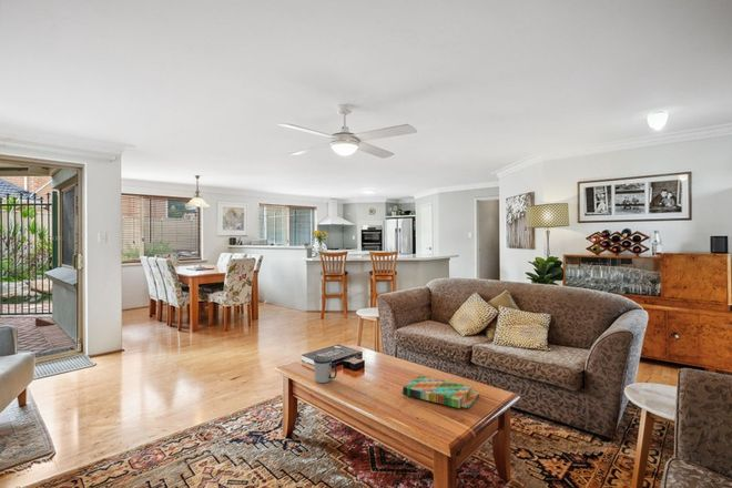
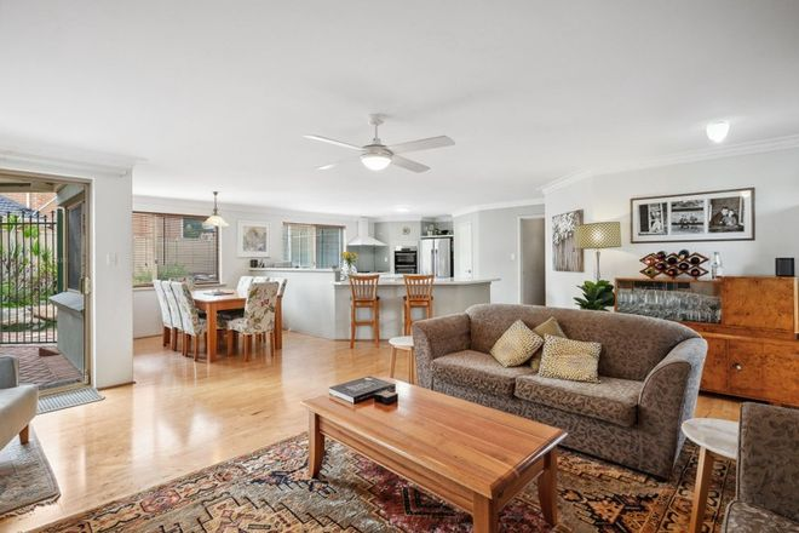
- mug (324, 369)
- board game (438, 389)
